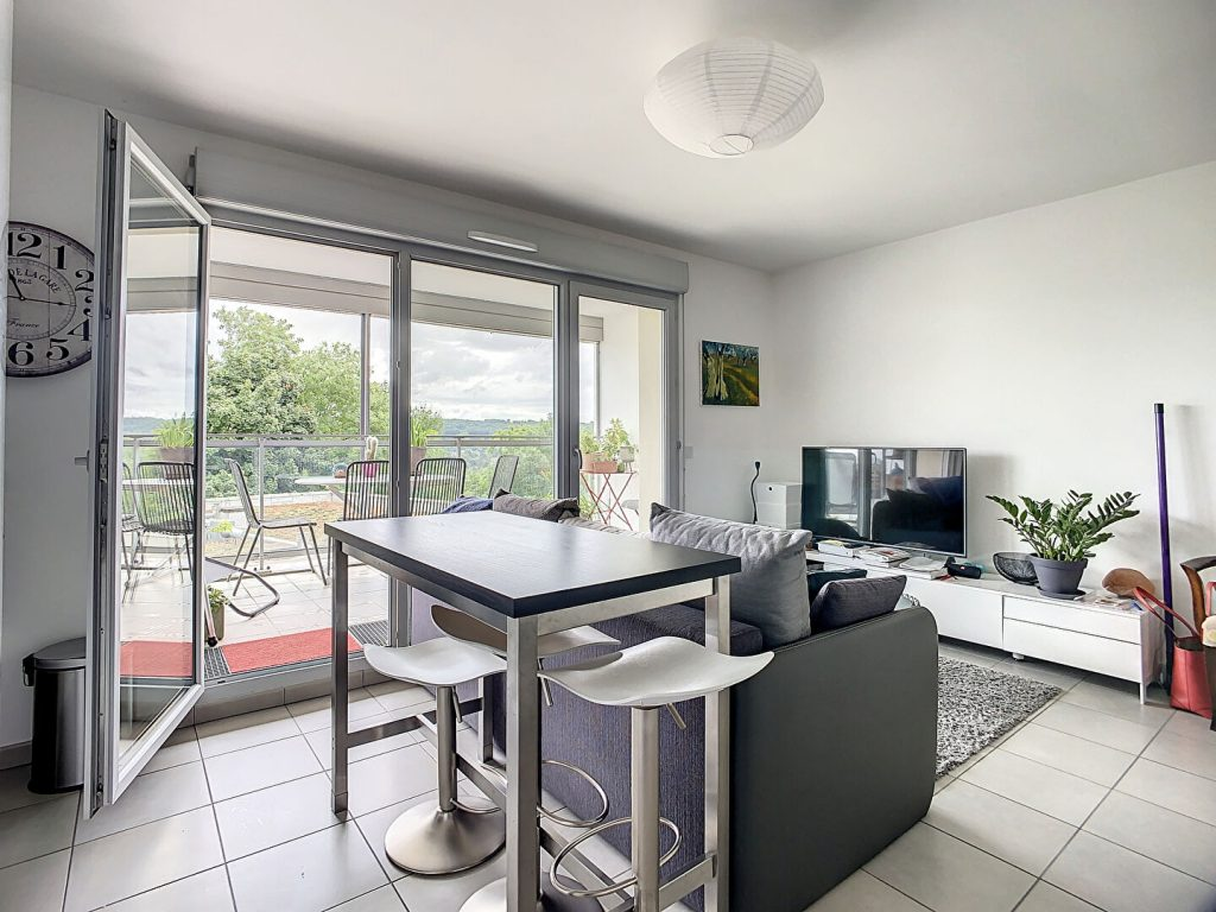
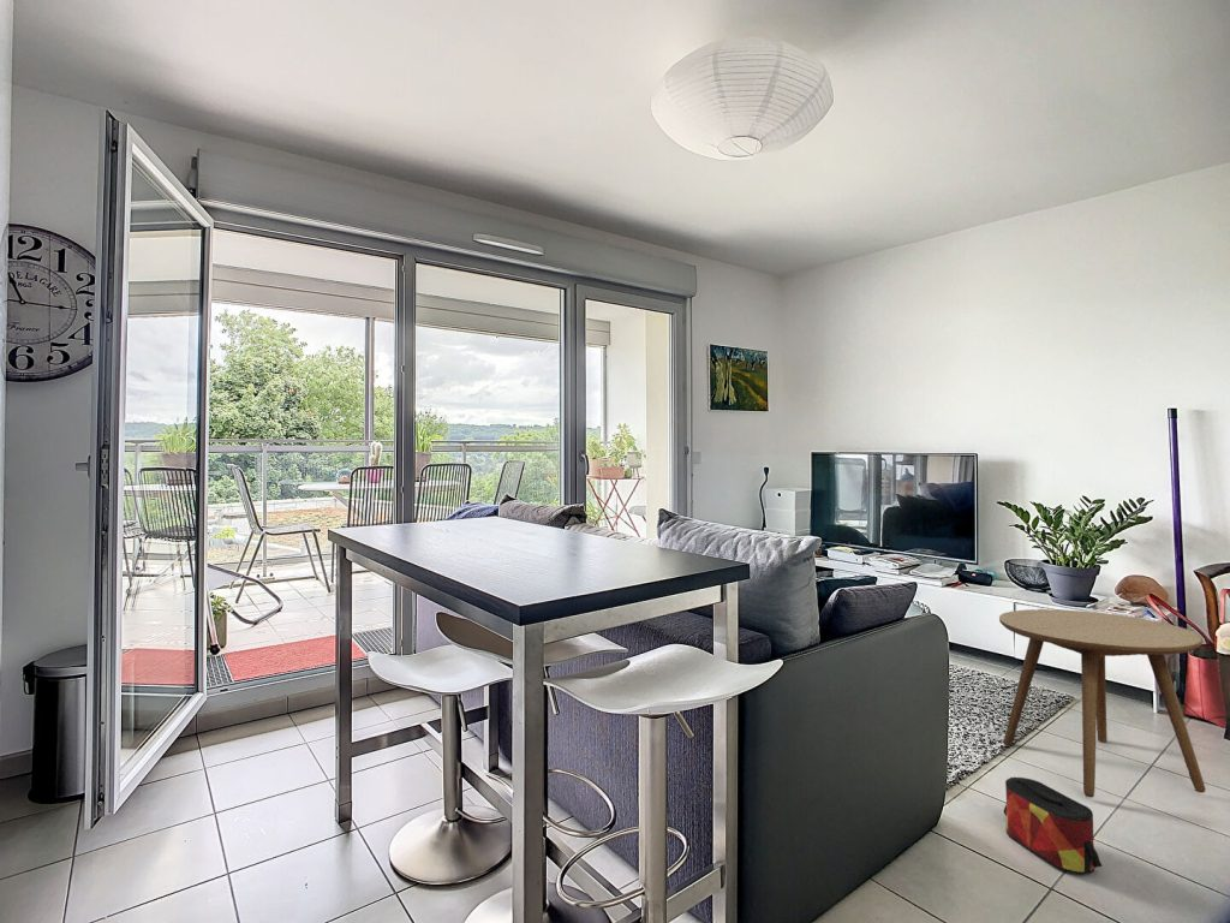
+ side table (1094, 696)
+ bag (1046, 818)
